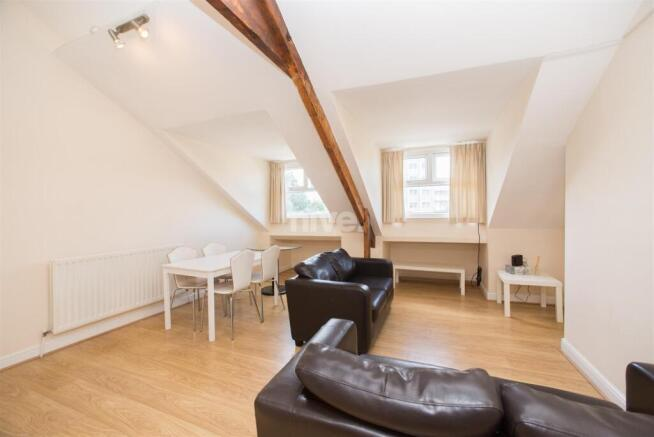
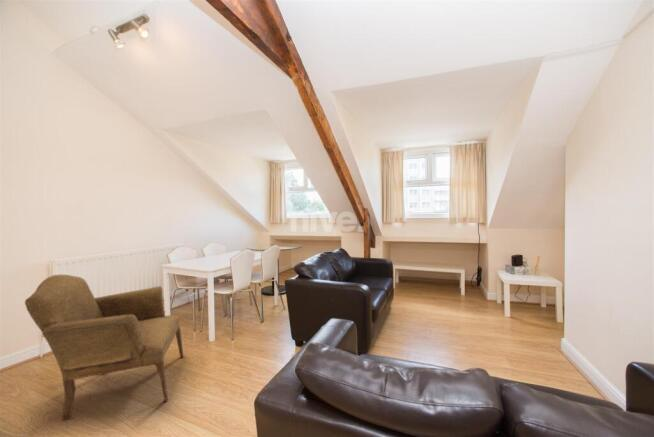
+ armchair (113, 330)
